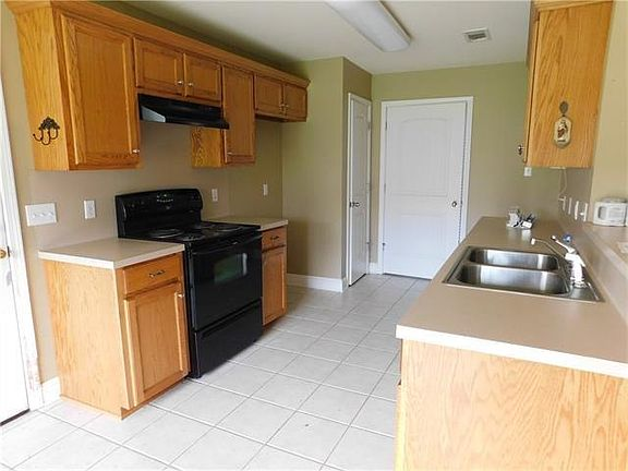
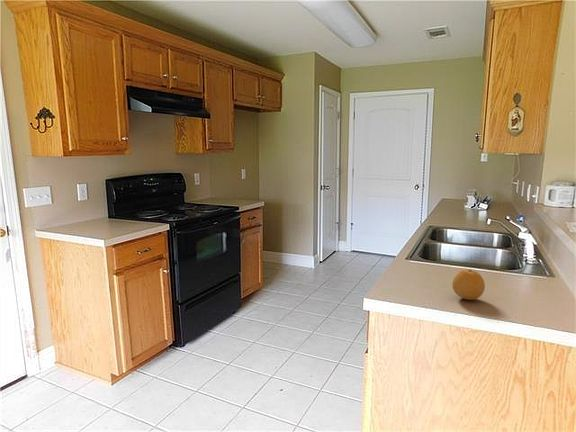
+ fruit (468, 284)
